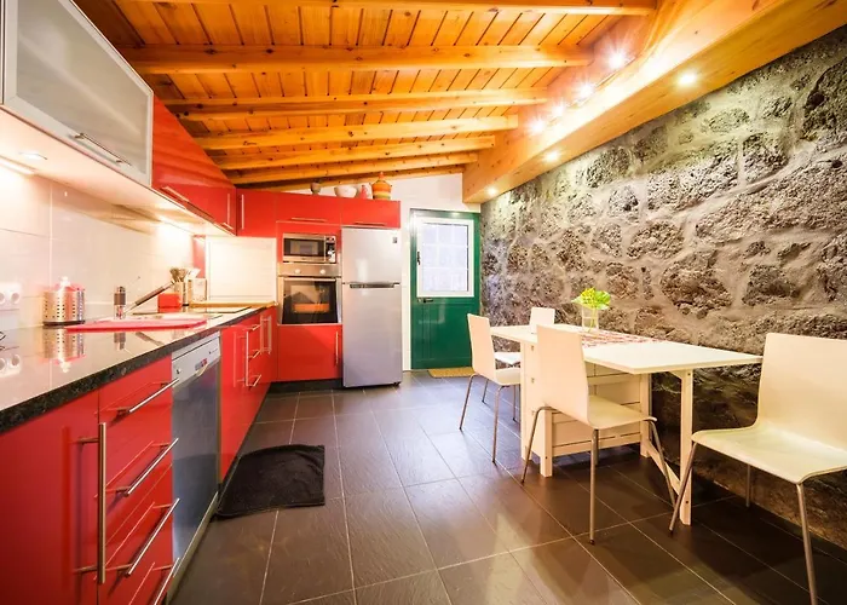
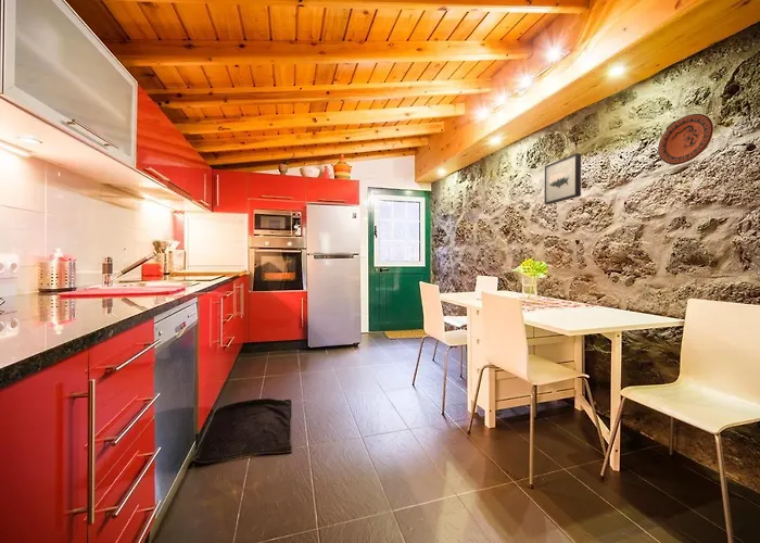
+ decorative plate (684, 139)
+ wall art (561, 180)
